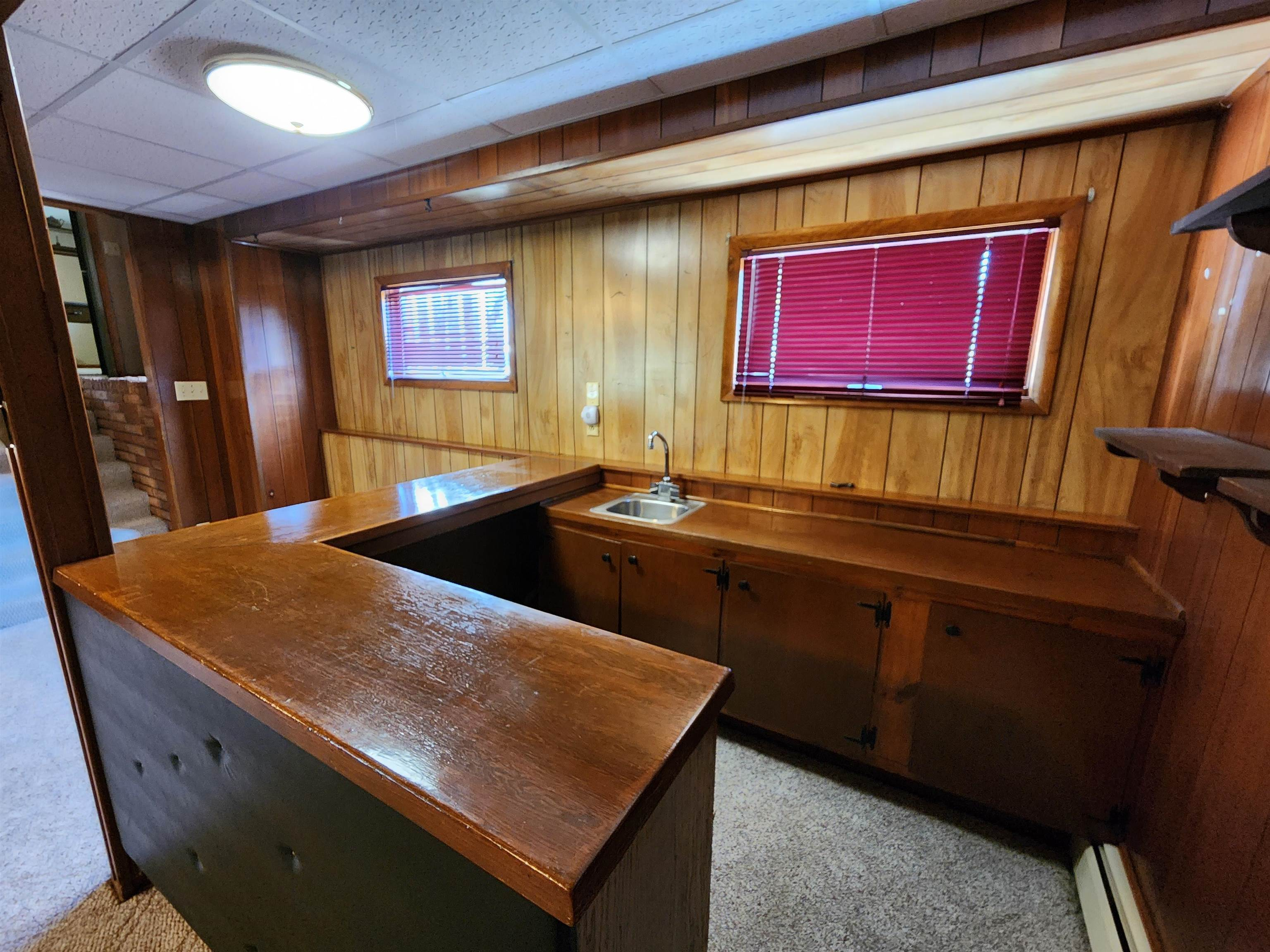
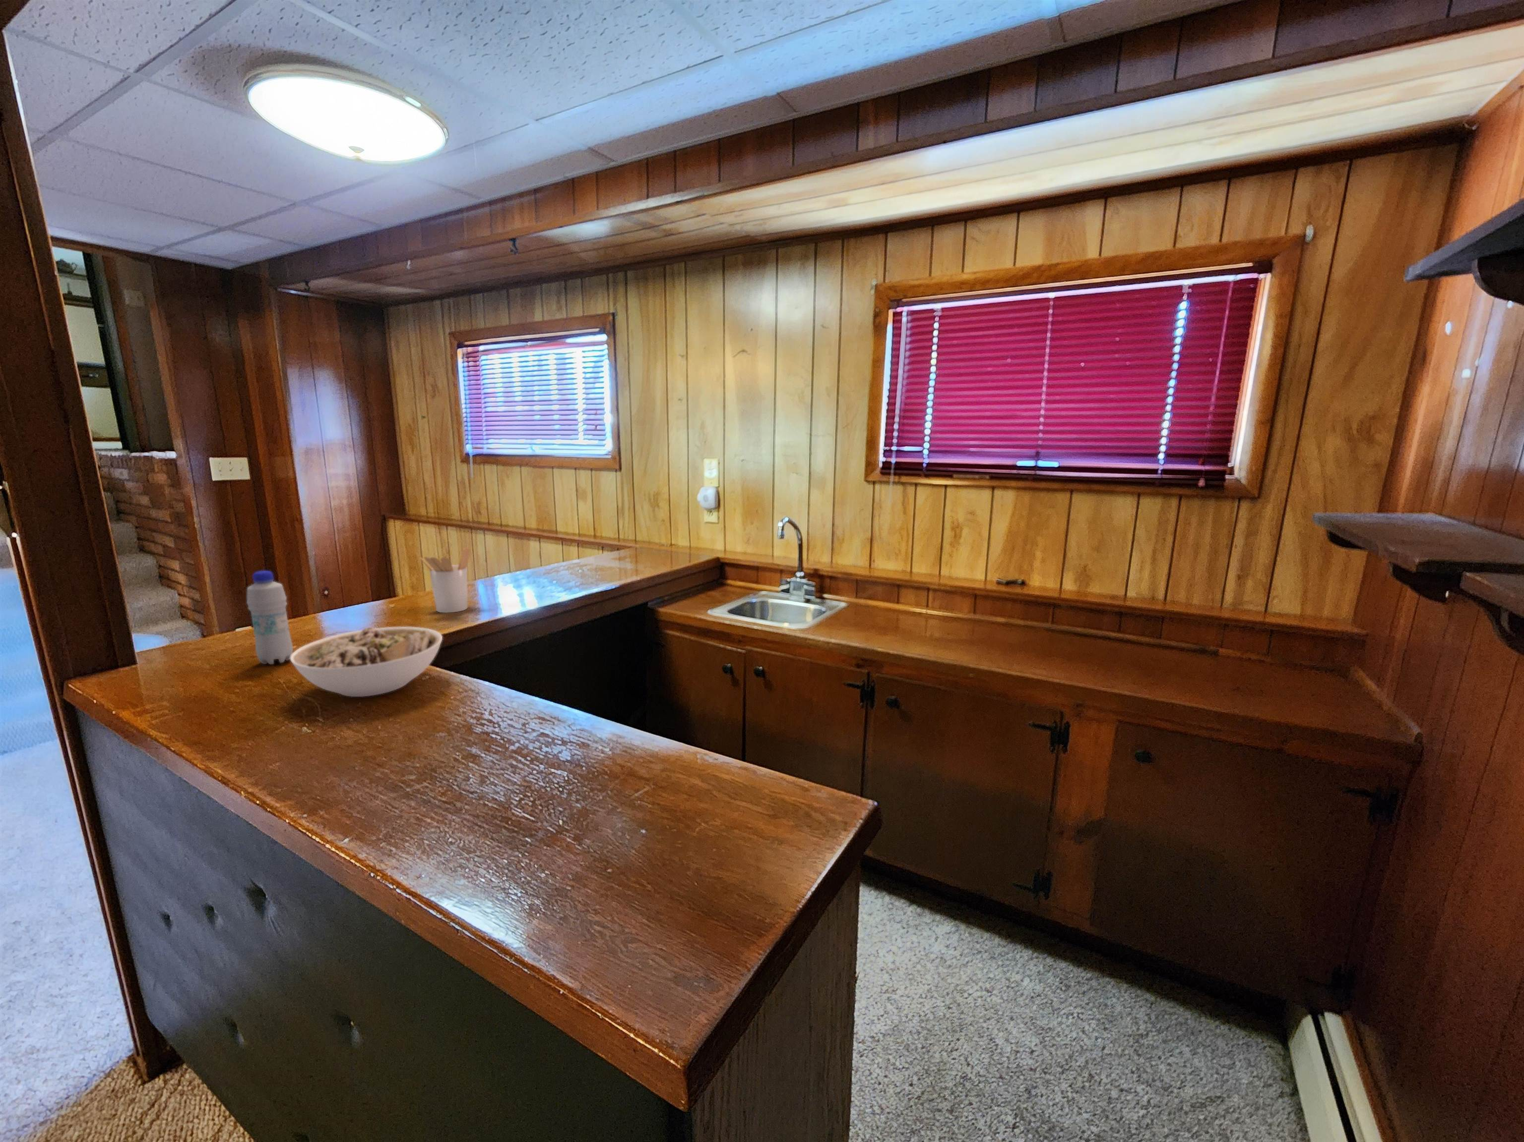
+ bottle (269, 617)
+ bowl (372, 660)
+ utensil holder (446, 581)
